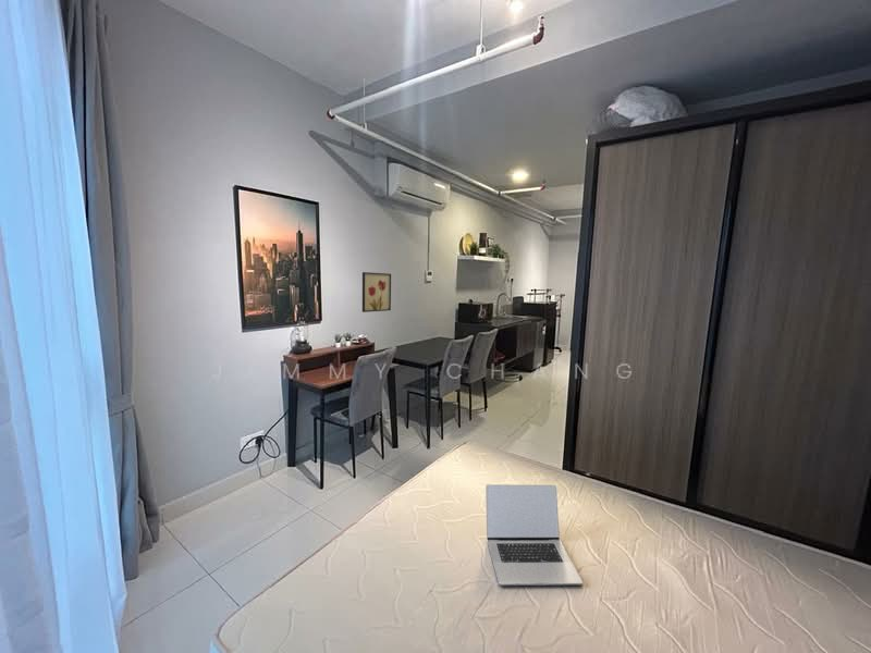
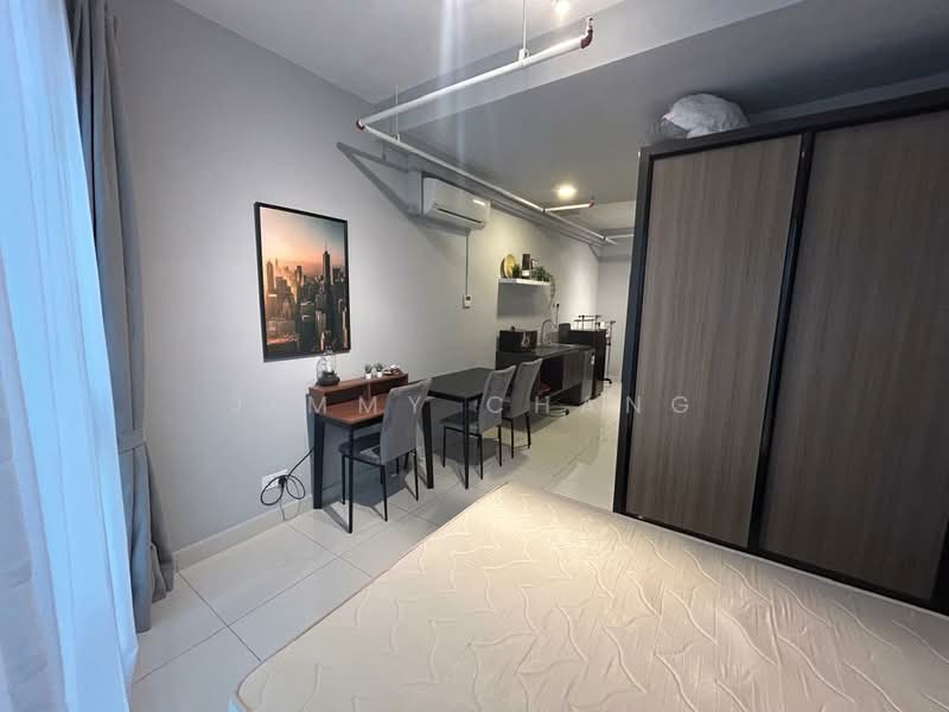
- wall art (376, 292)
- laptop (529, 530)
